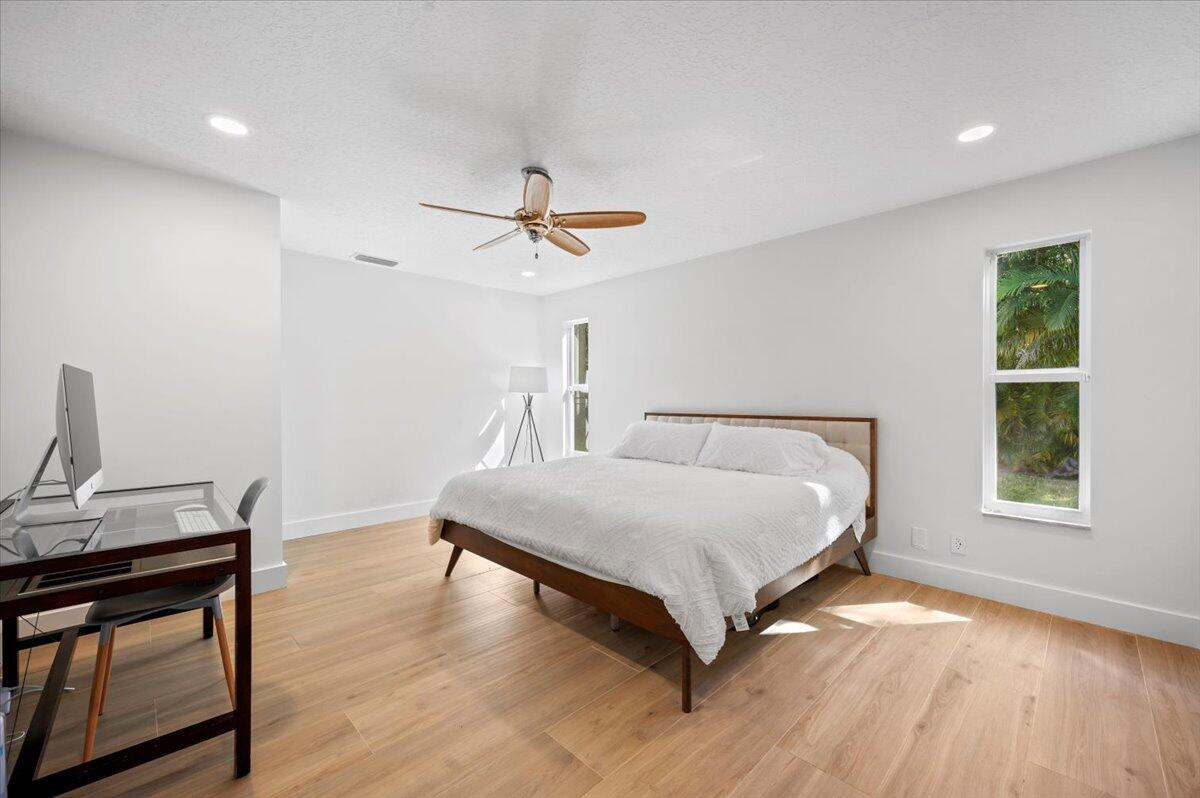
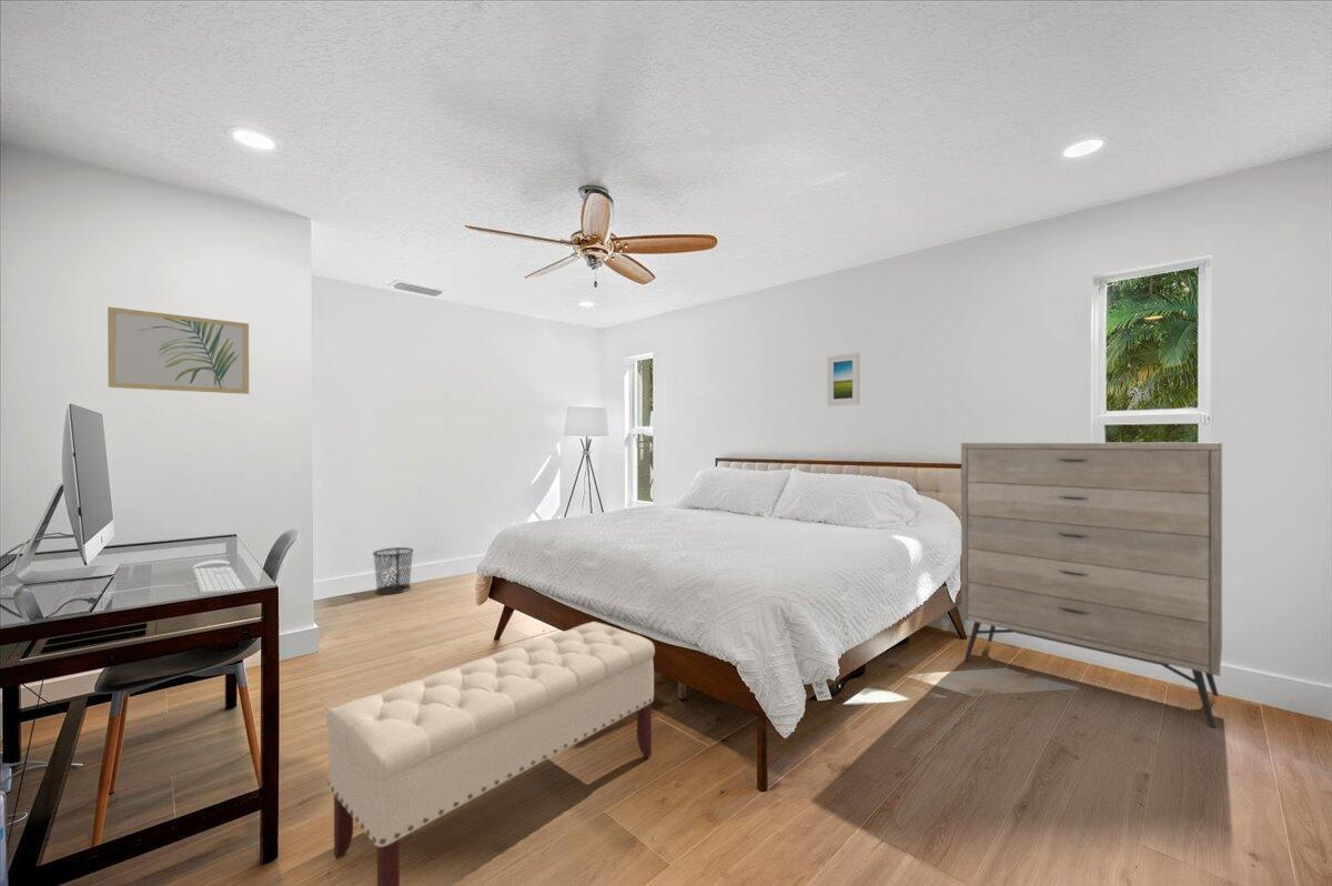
+ bench (514, 733)
+ wall art (182, 353)
+ dresser (1081, 560)
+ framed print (842, 380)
+ waste bin (393, 571)
